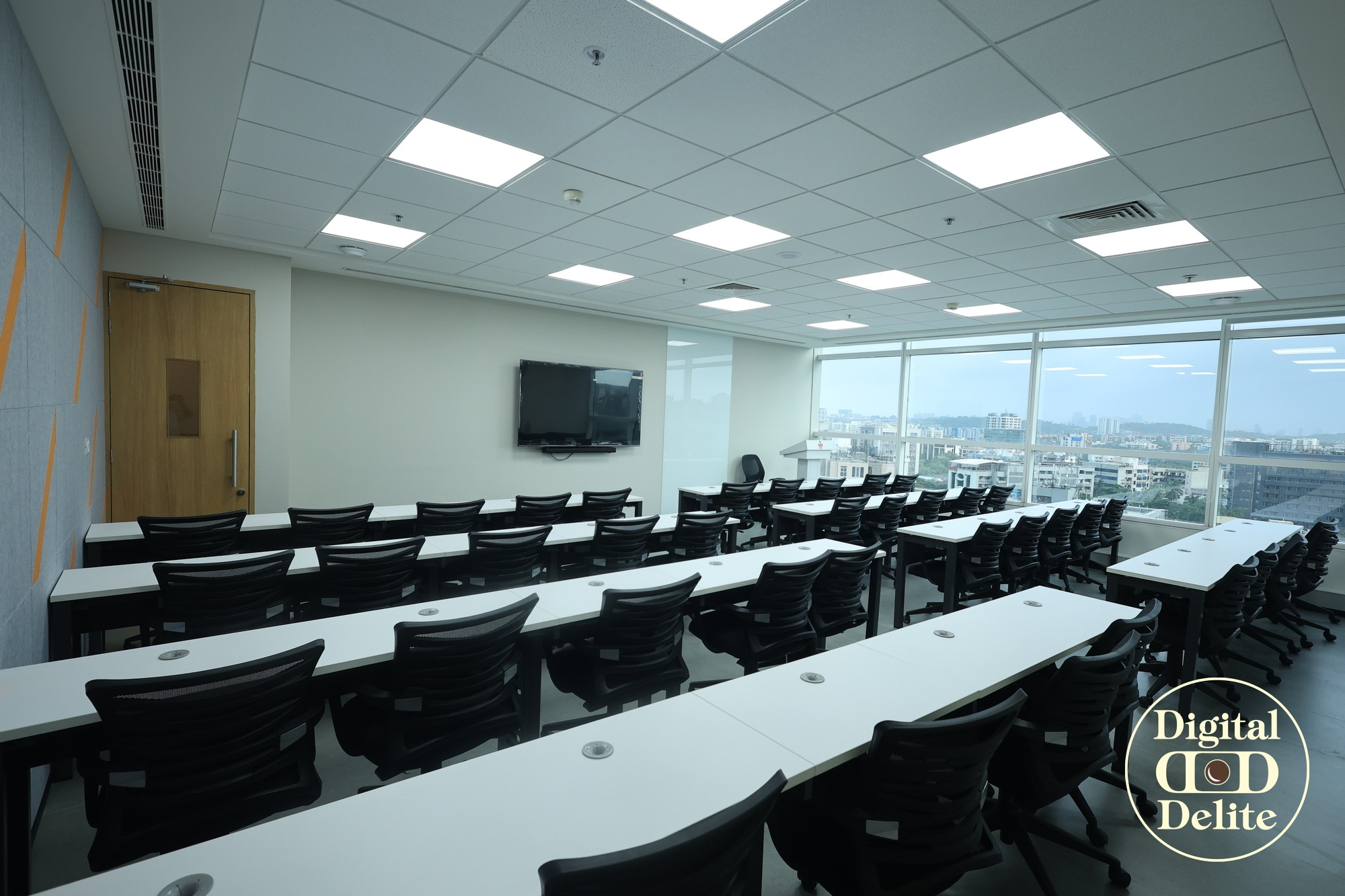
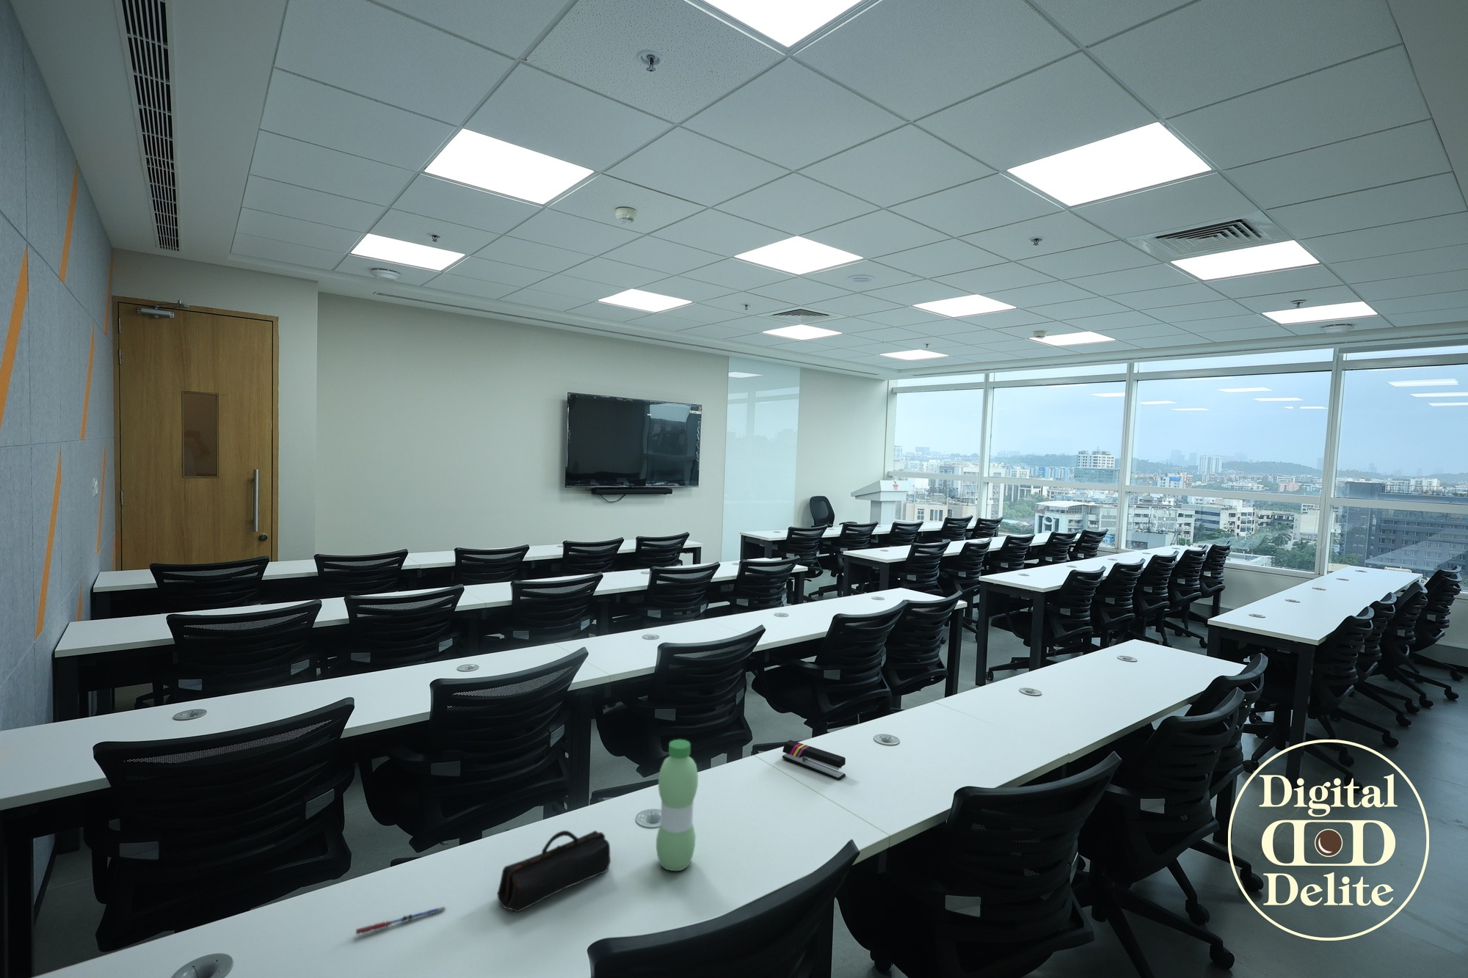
+ water bottle (677, 803)
+ pen (402, 919)
+ stapler (813, 758)
+ pencil case (557, 859)
